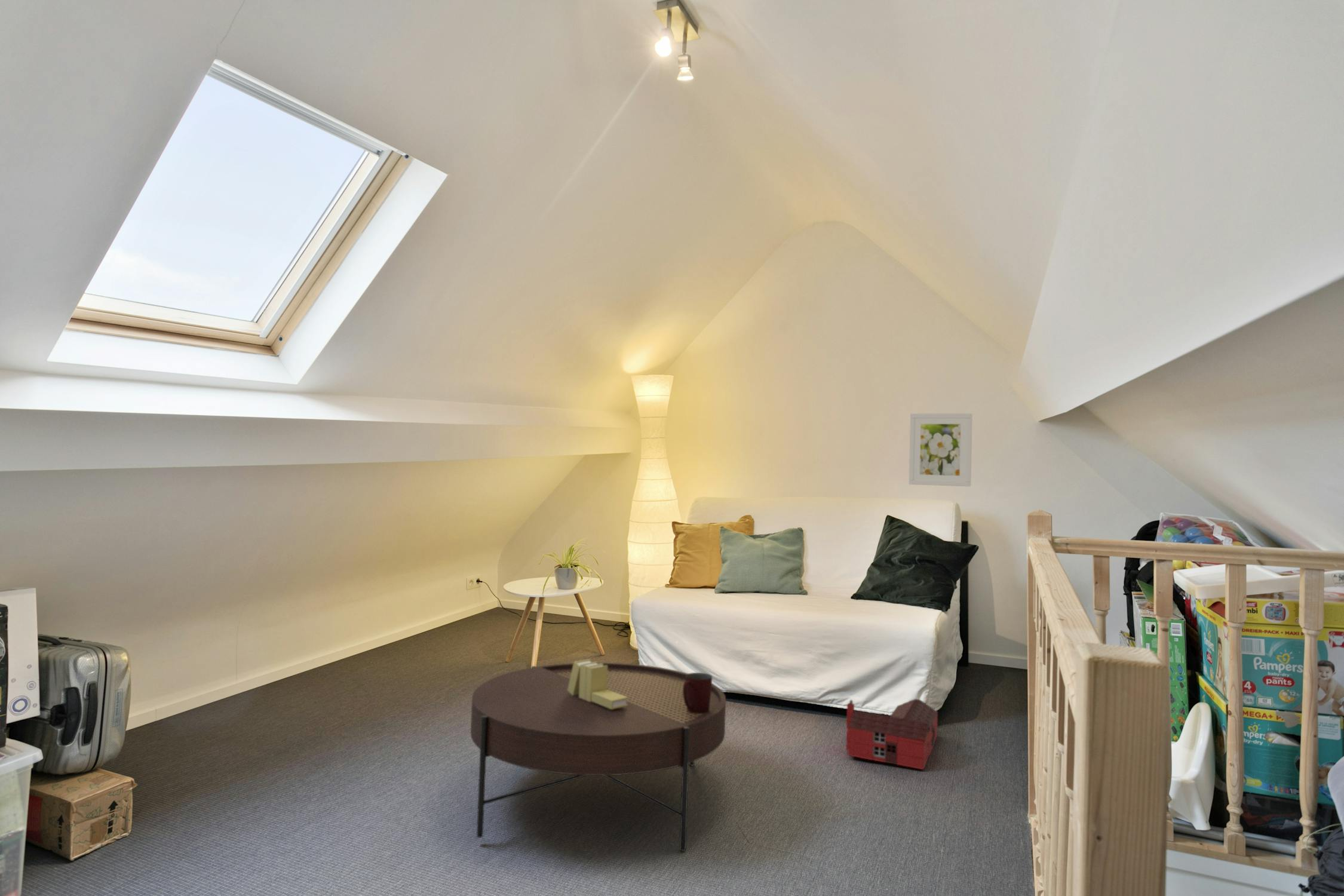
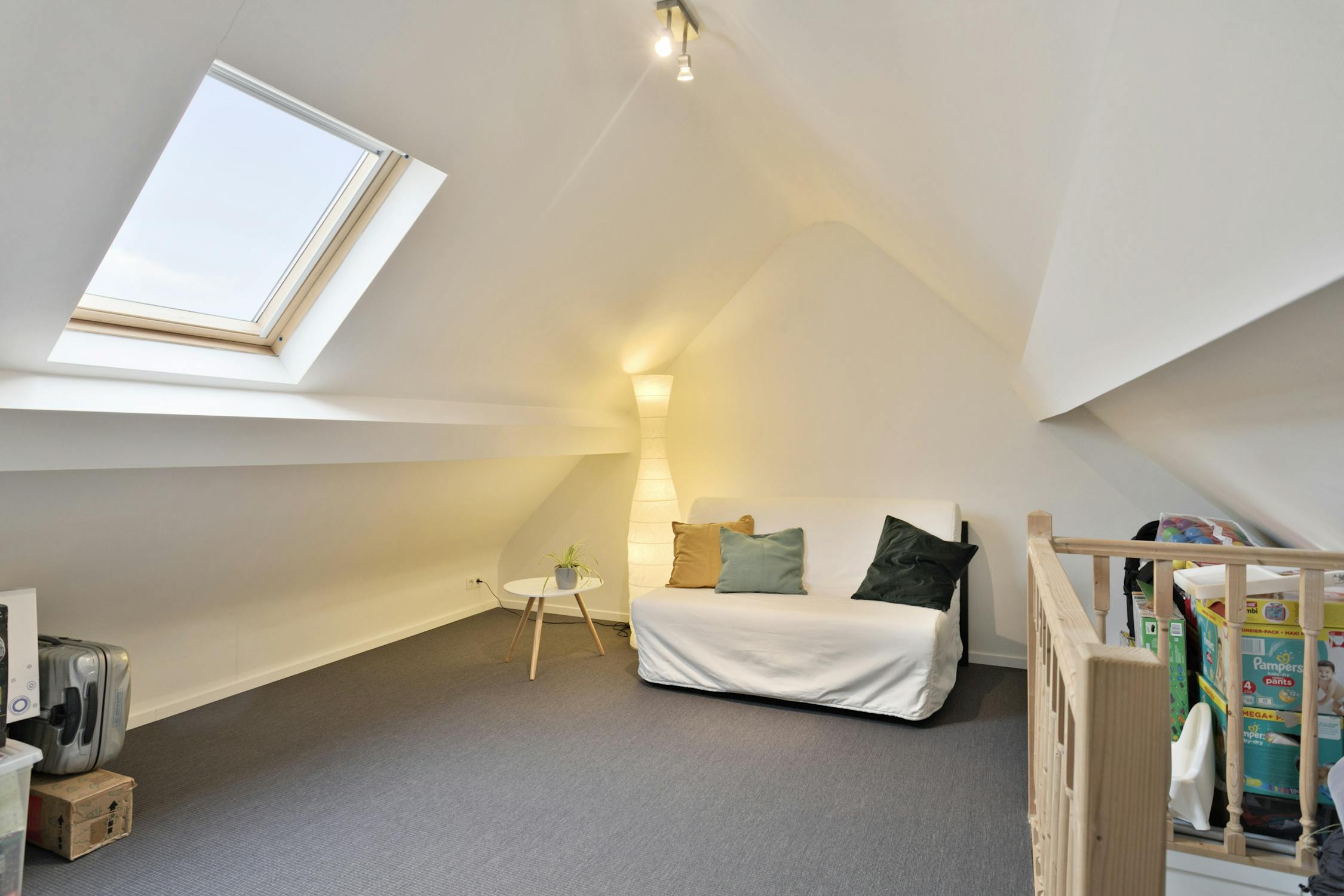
- coffee table (599, 746)
- toy house (892, 722)
- mug (695, 688)
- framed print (940, 449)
- books (597, 682)
